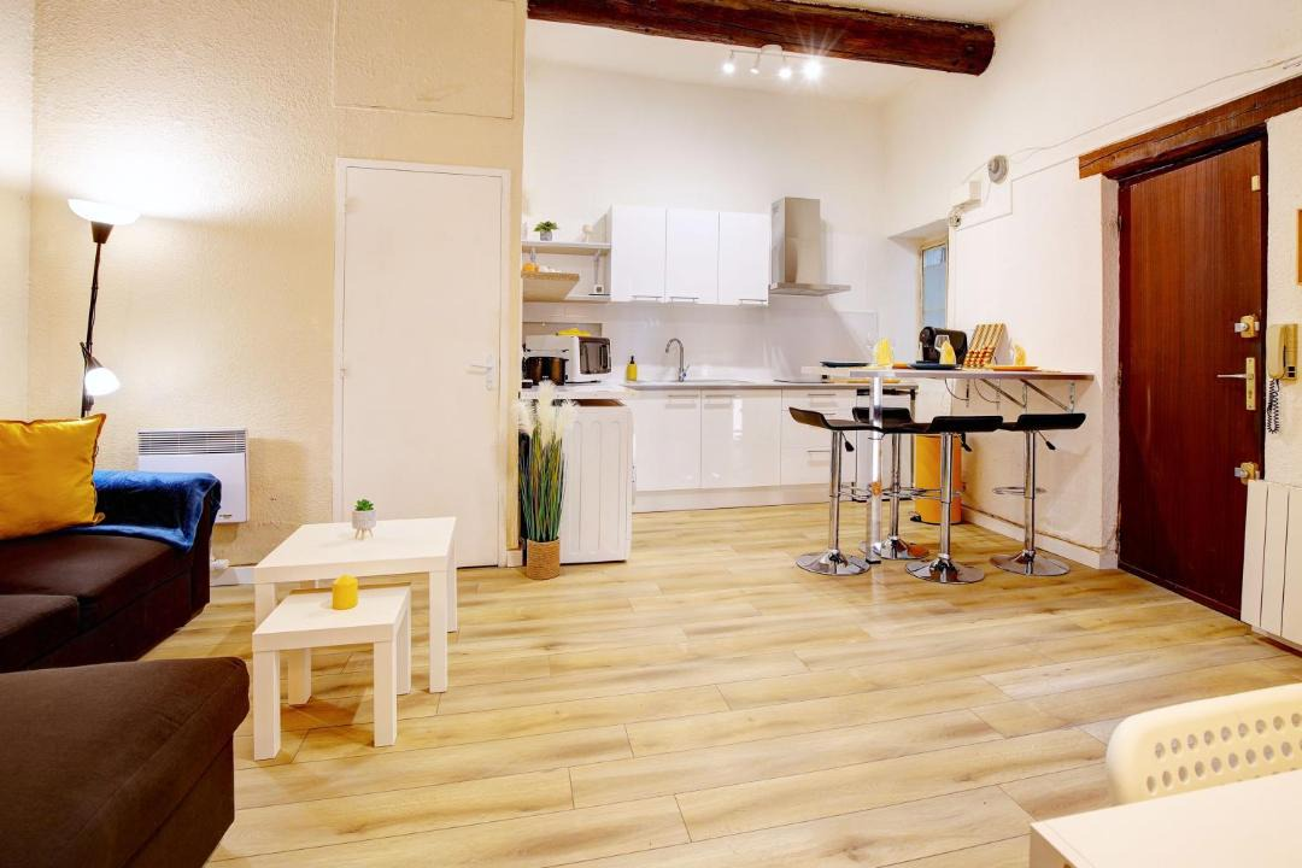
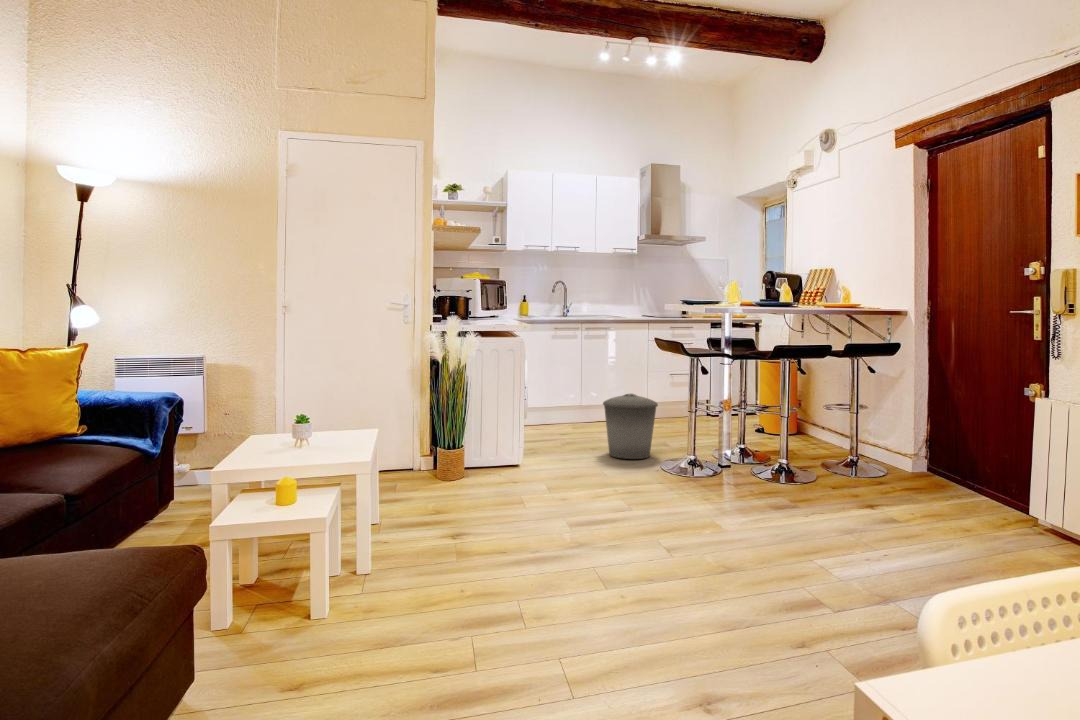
+ trash can (629, 424)
